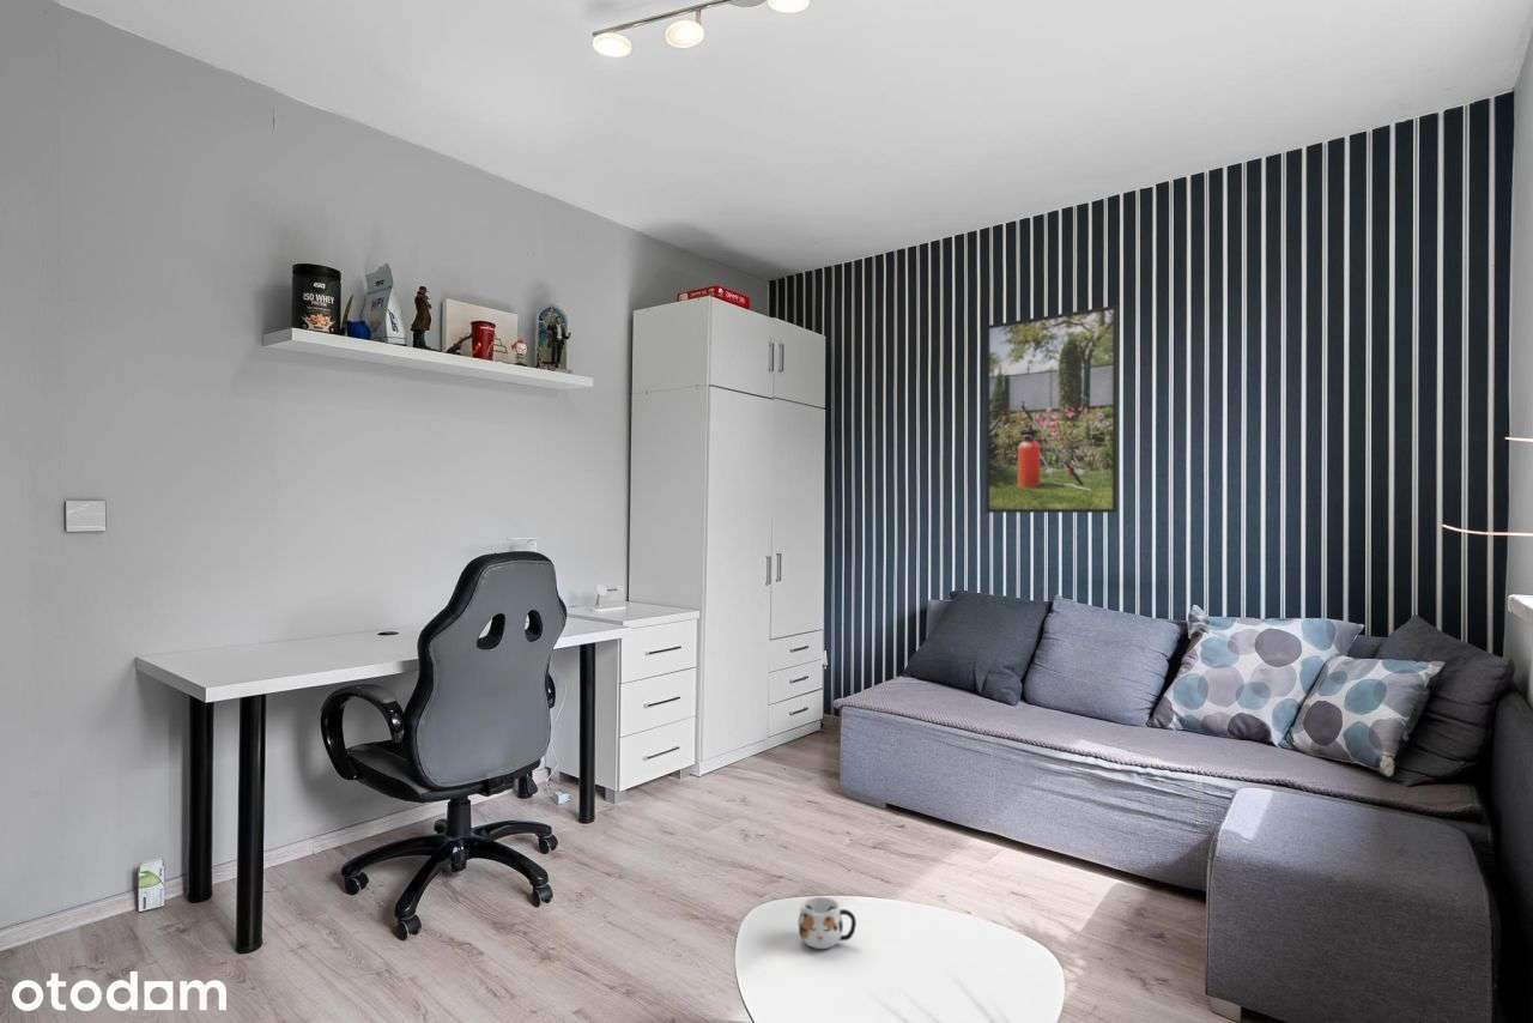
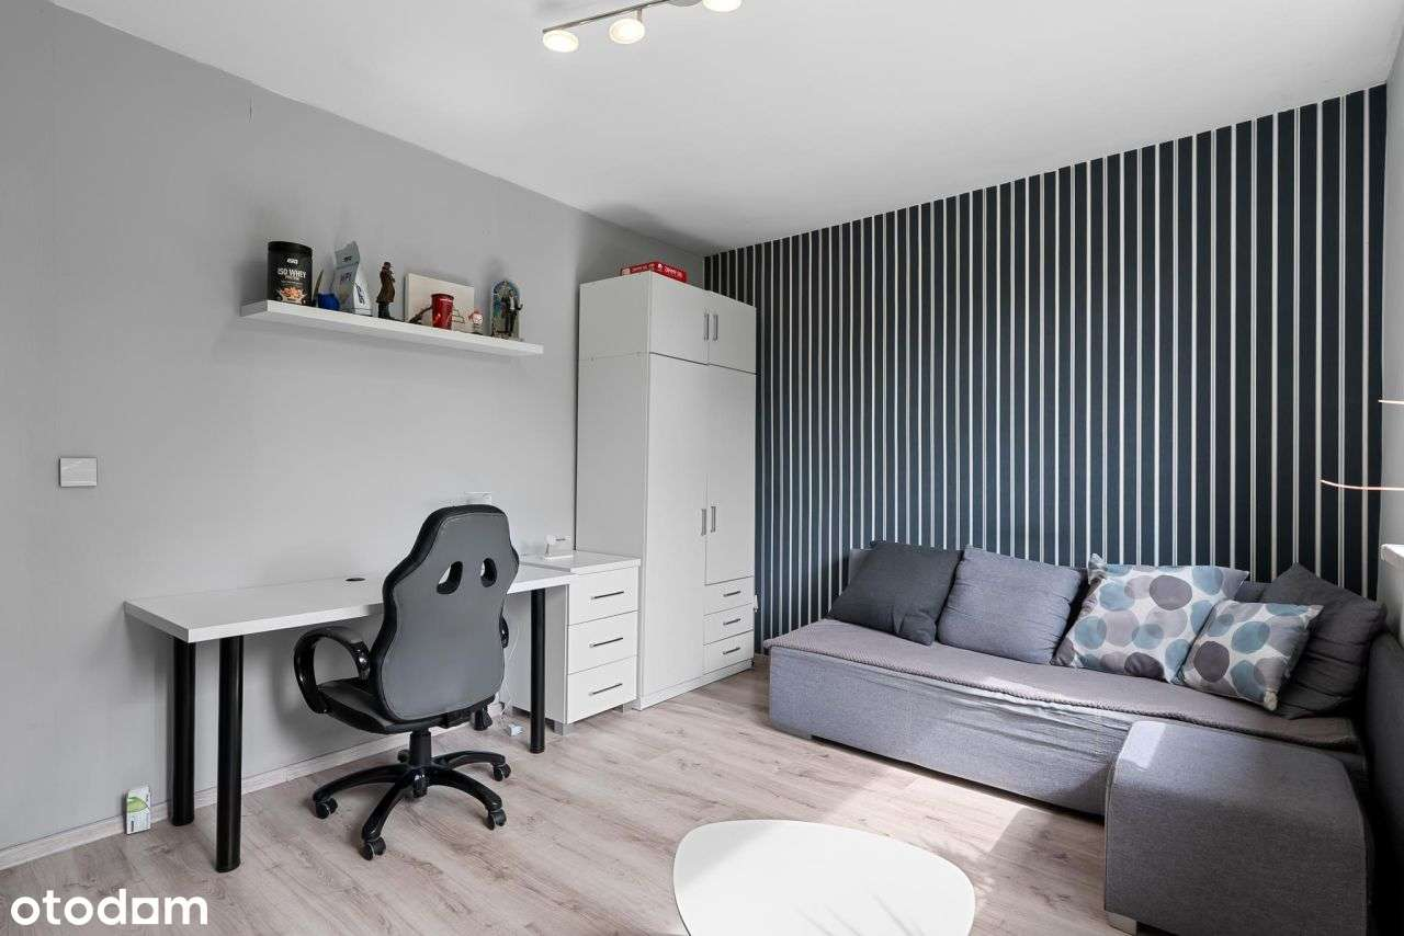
- mug (826, 920)
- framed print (1048, 413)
